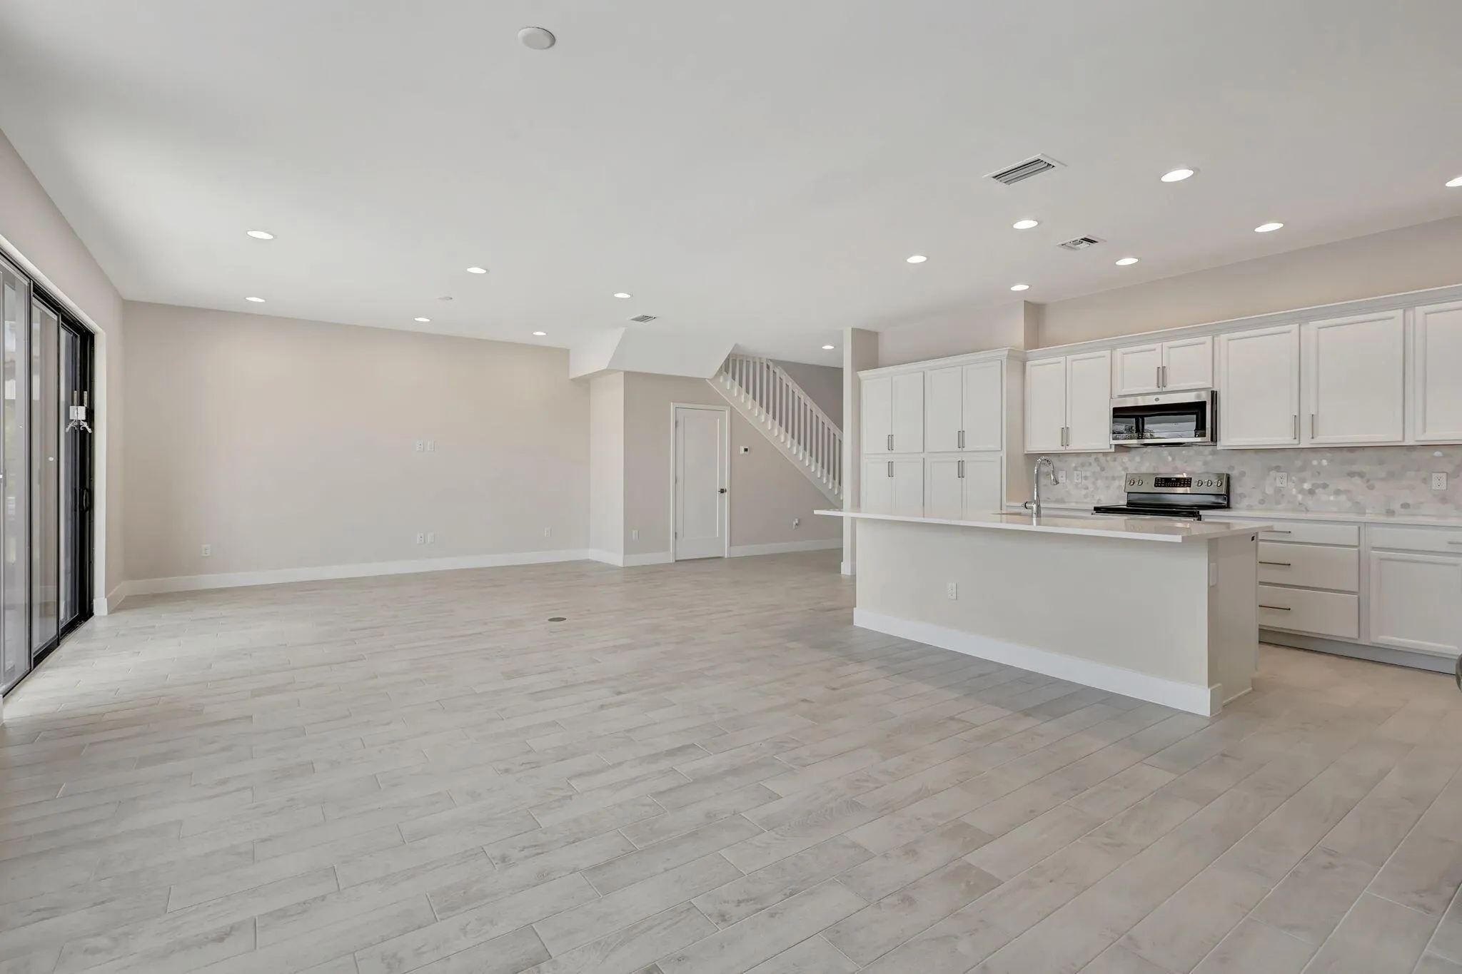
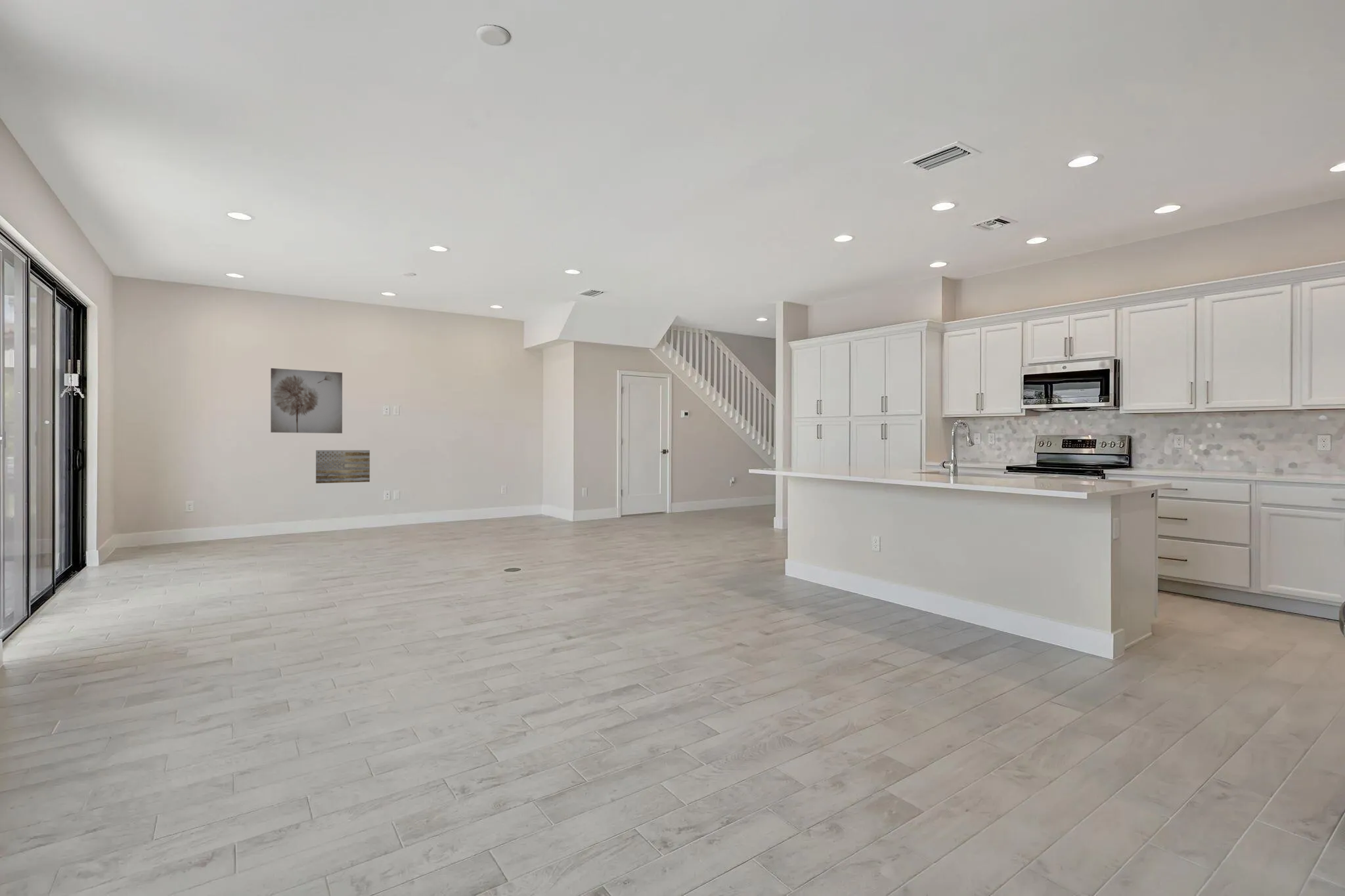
+ wall art (307, 401)
+ wall art (343, 466)
